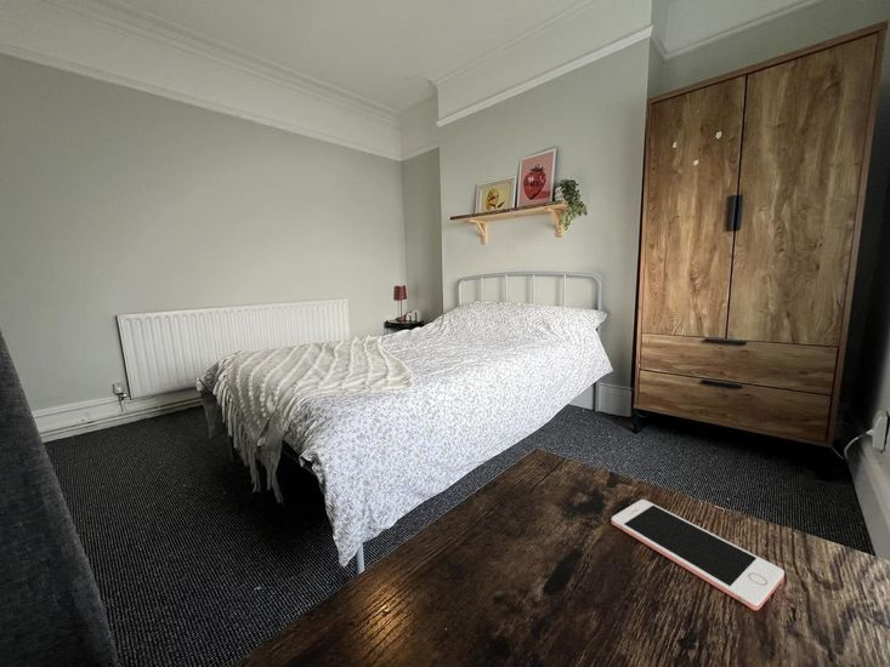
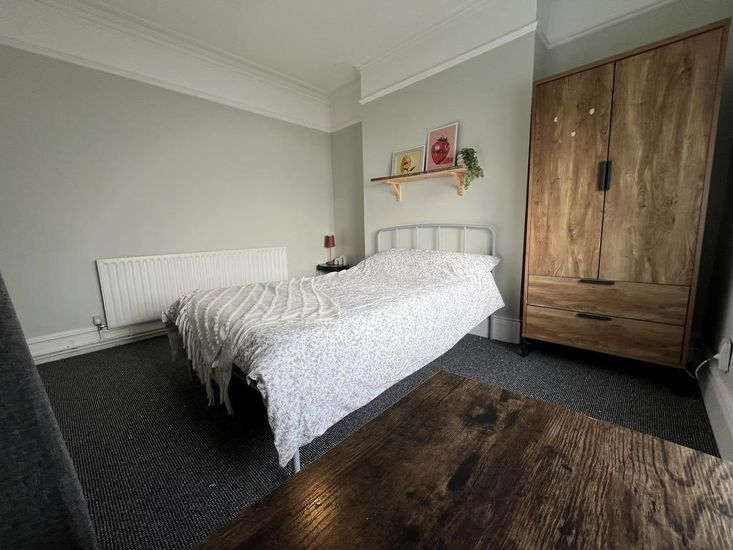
- cell phone (687, 543)
